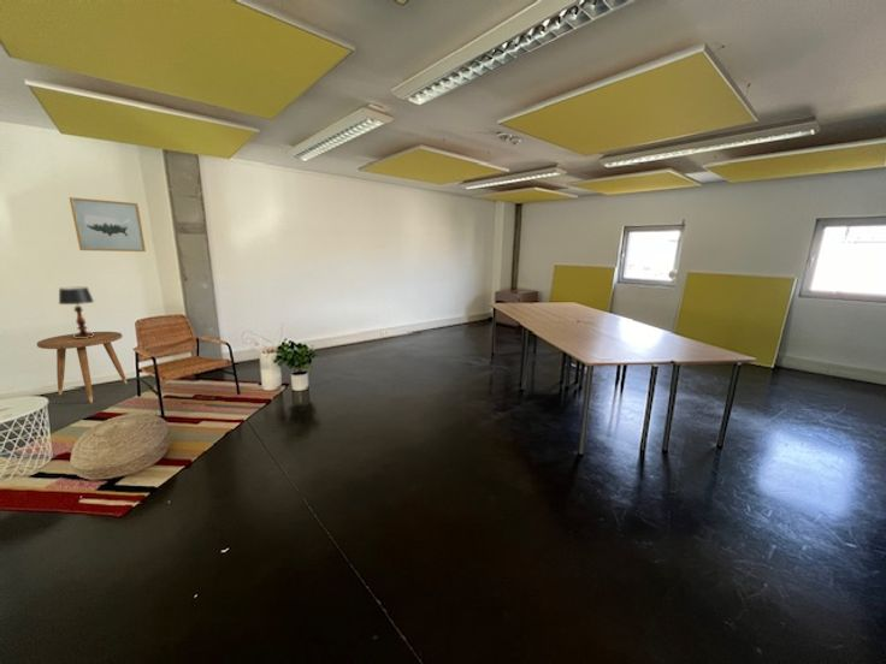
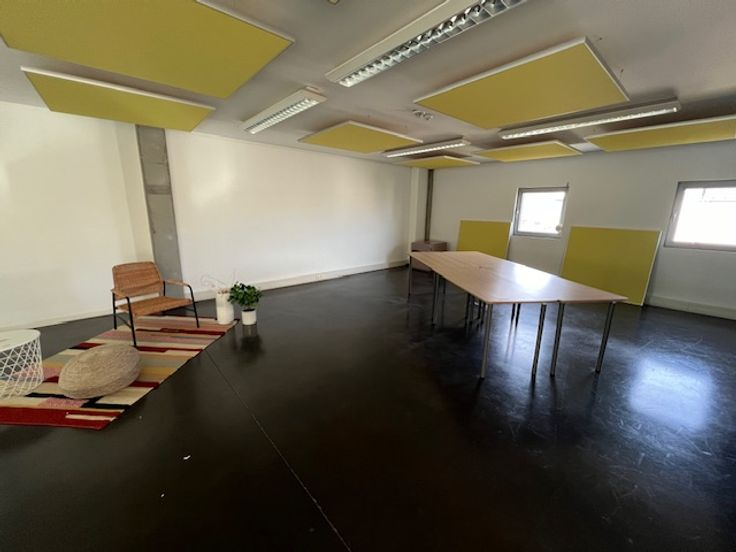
- table lamp (78, 312)
- side table (88, 366)
- wall art (110, 226)
